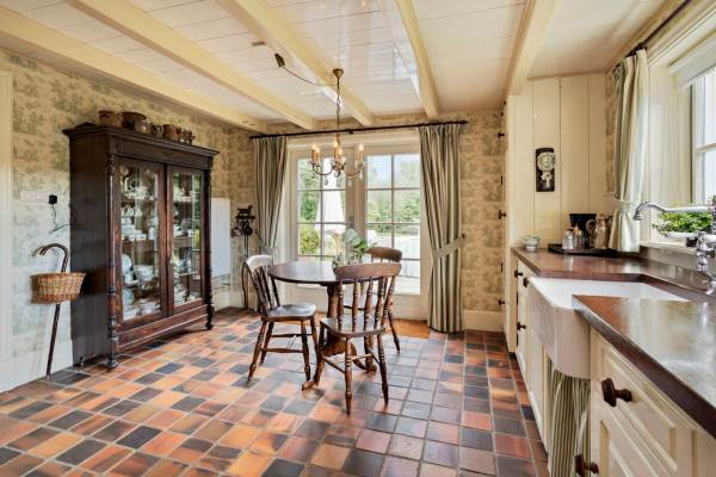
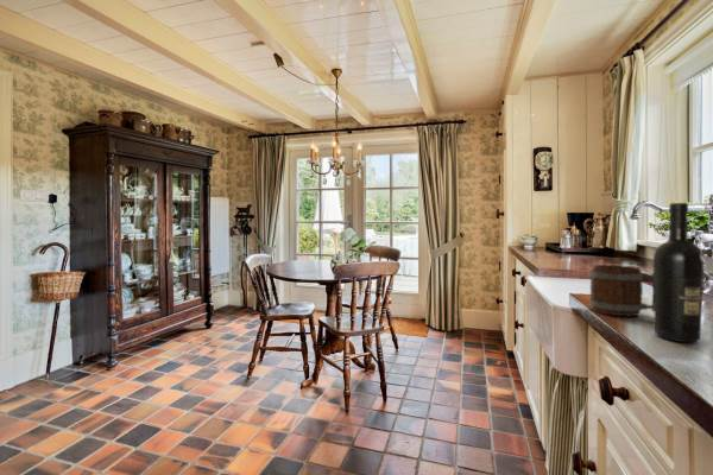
+ wine bottle (677, 271)
+ mug (623, 290)
